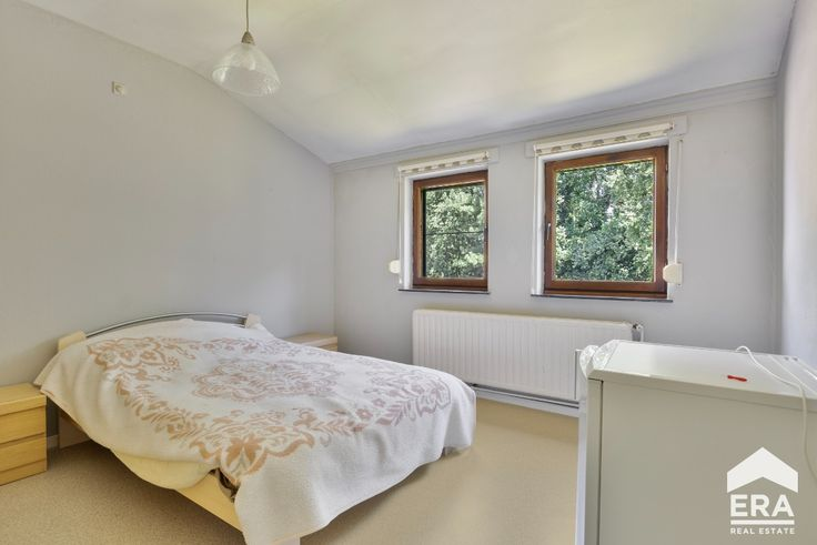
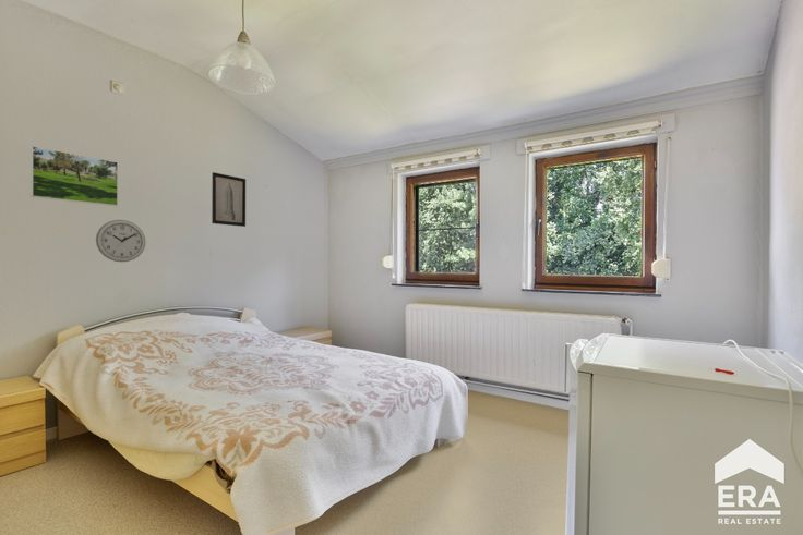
+ wall clock (121, 241)
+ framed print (76, 178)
+ wall art (229, 199)
